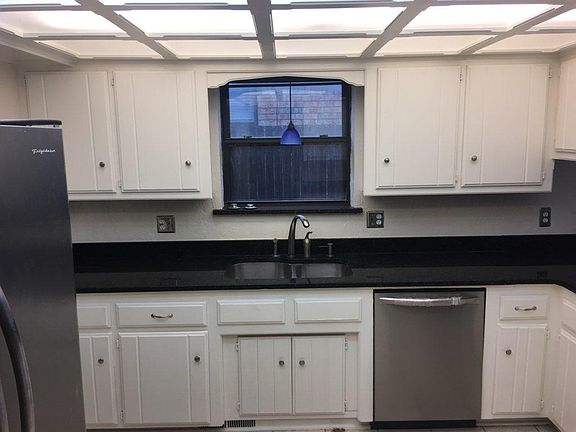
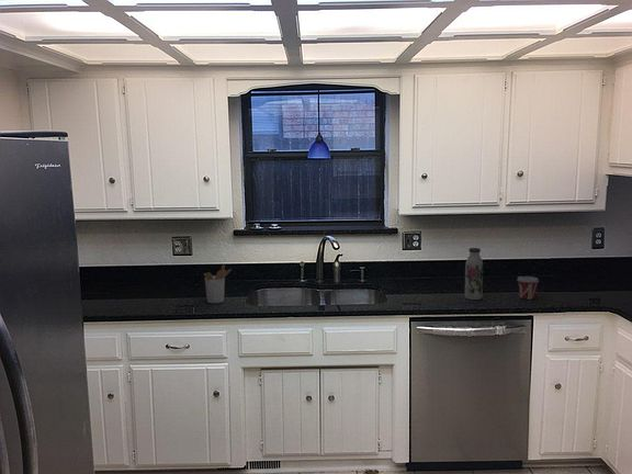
+ cup (527, 287)
+ water bottle (474, 273)
+ utensil holder (217, 284)
